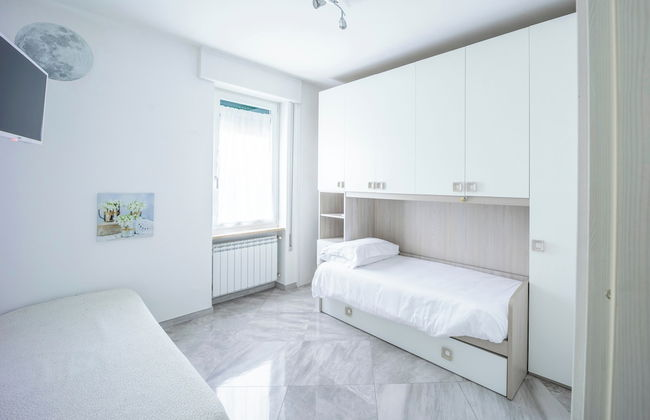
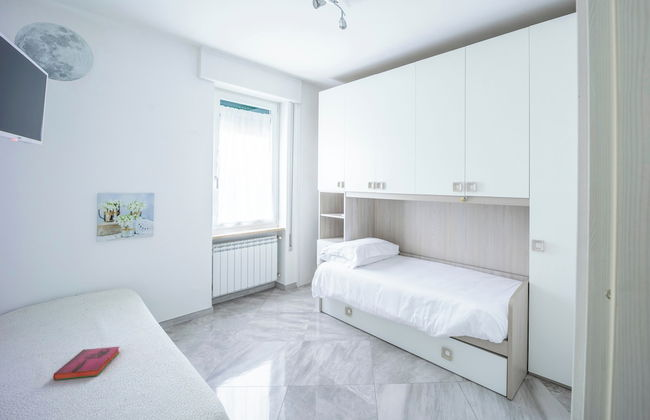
+ hardback book (89, 361)
